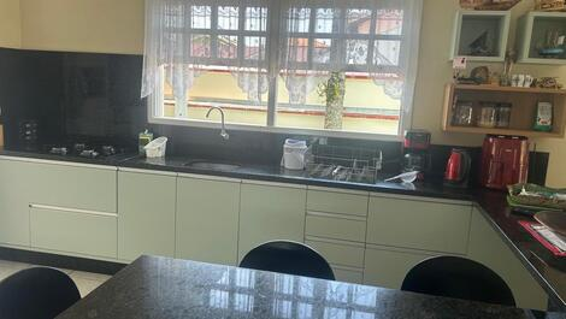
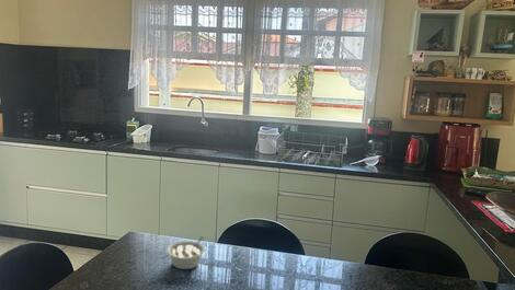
+ legume (185, 253)
